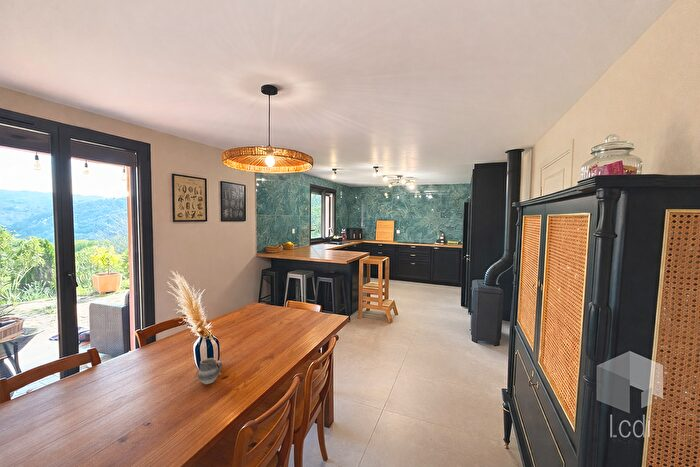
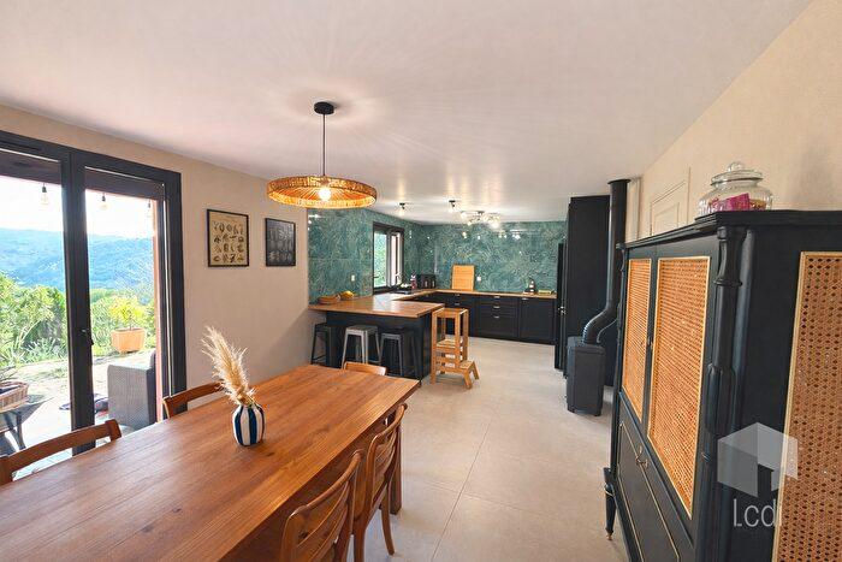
- cup (210, 370)
